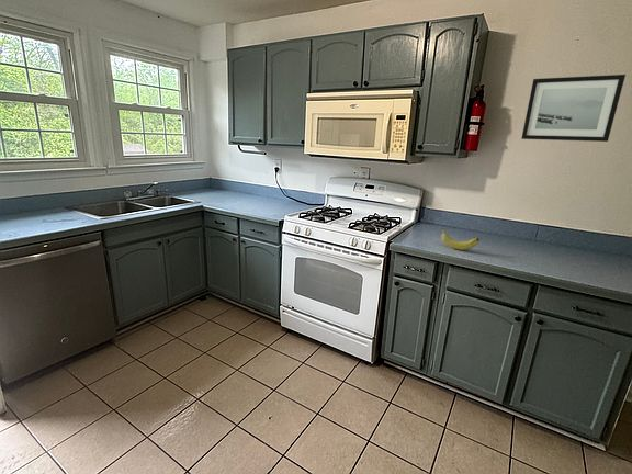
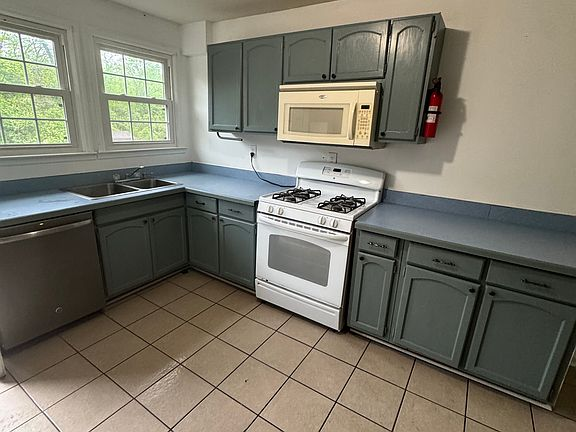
- fruit (459, 241)
- wall art (568, 109)
